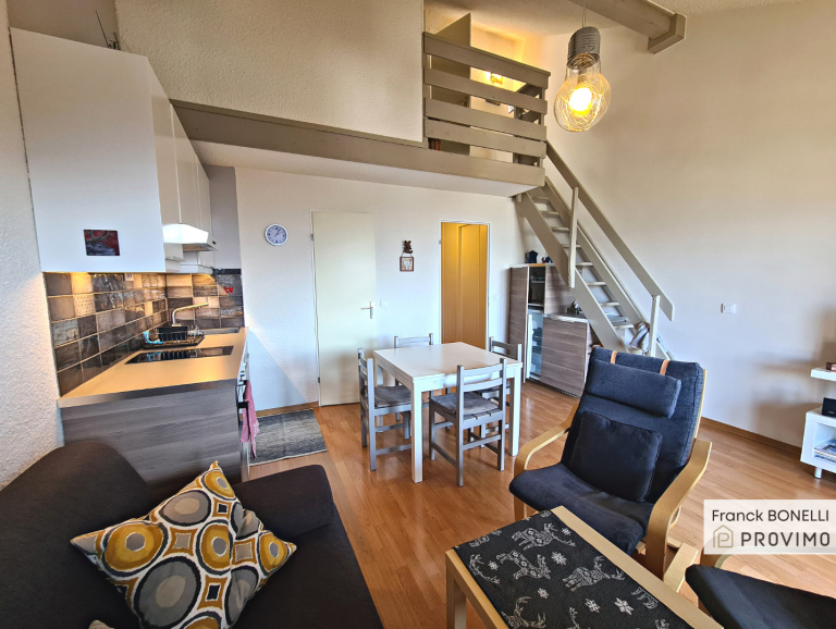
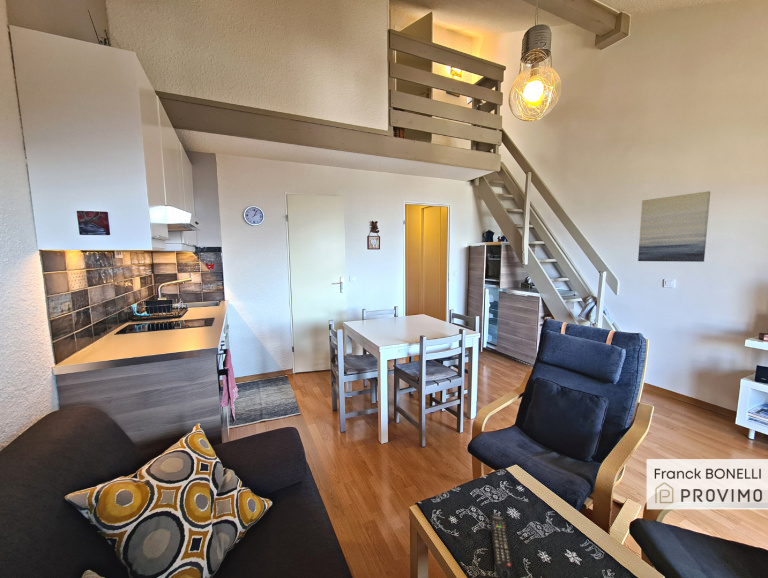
+ remote control (500, 542)
+ wall art (671, 229)
